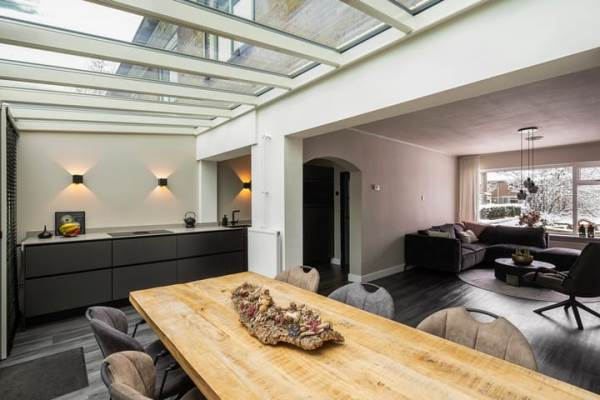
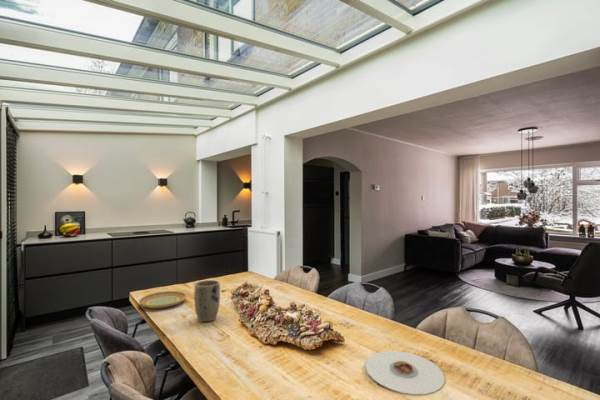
+ plate (403, 367)
+ plate (163, 300)
+ plant pot (207, 300)
